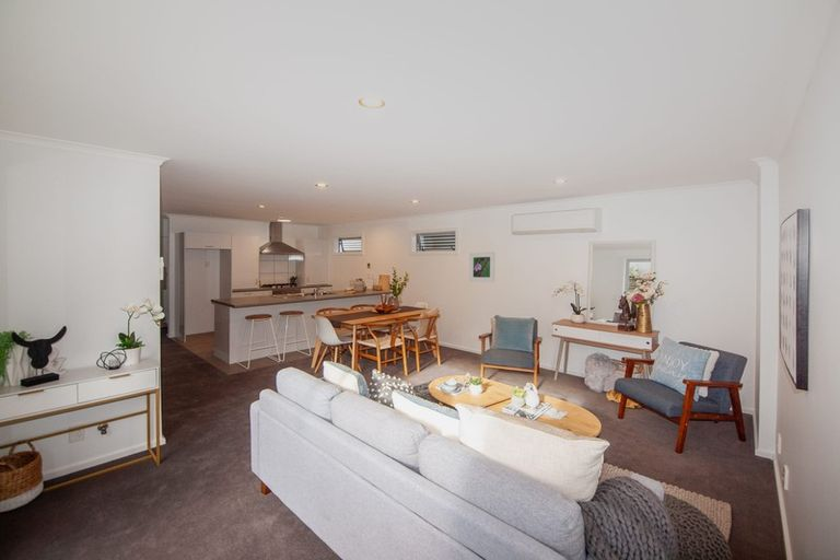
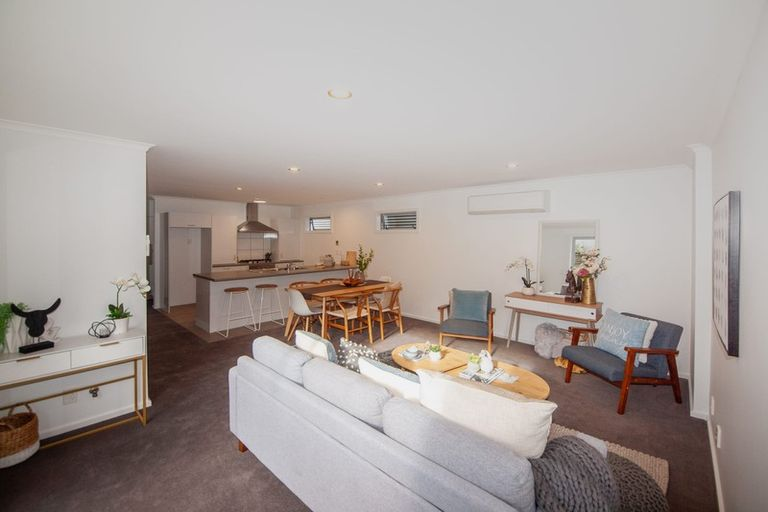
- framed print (481, 267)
